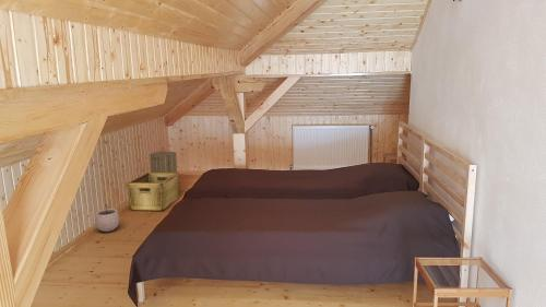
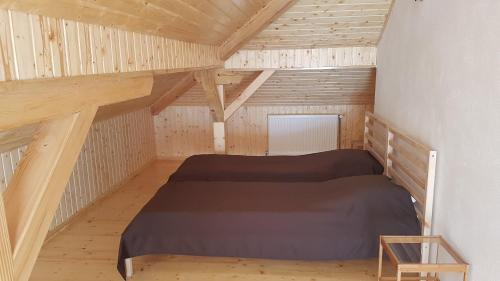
- plant pot (106, 216)
- laundry hamper (164, 168)
- hamper (154, 190)
